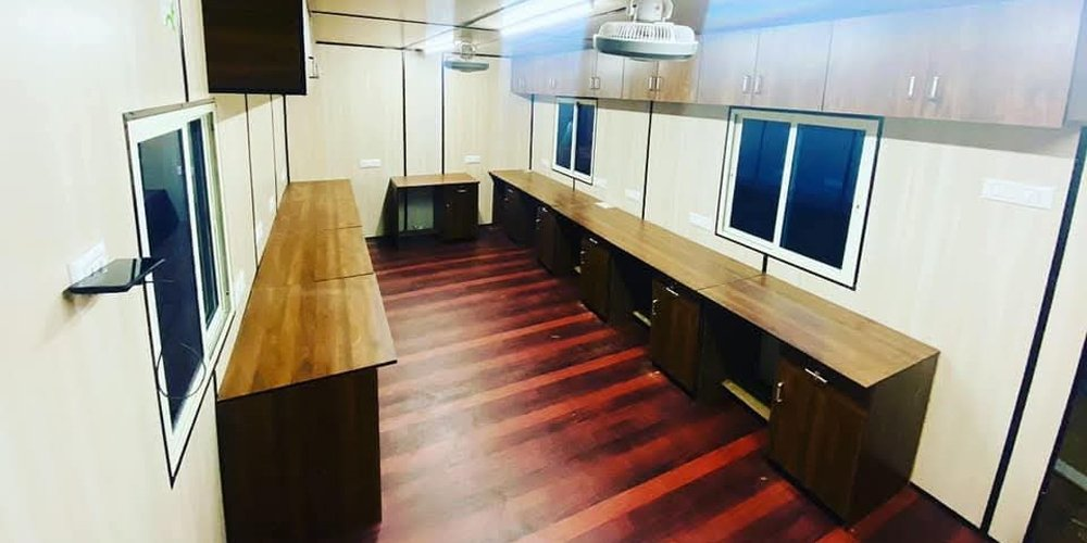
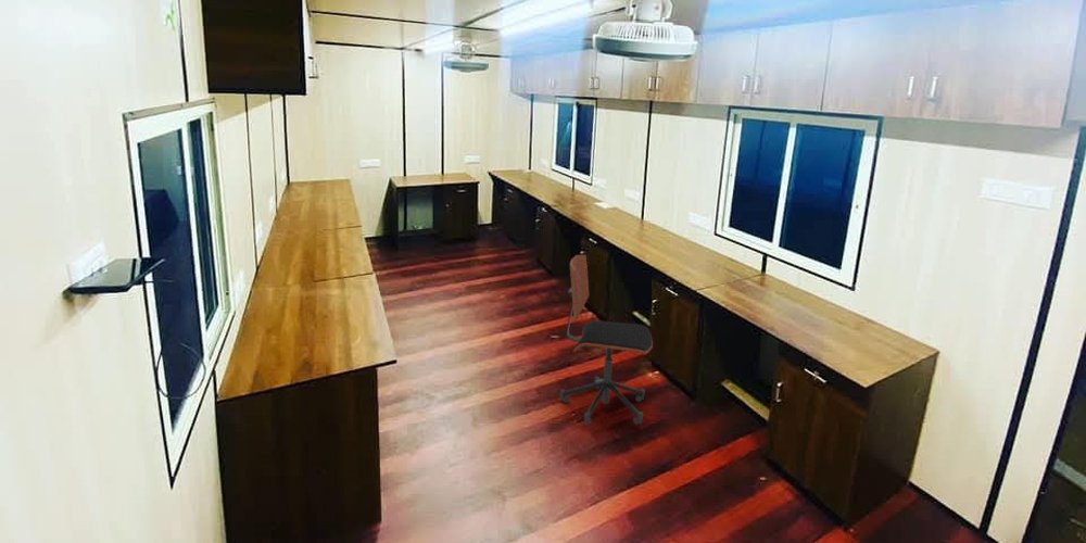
+ office chair (607, 337)
